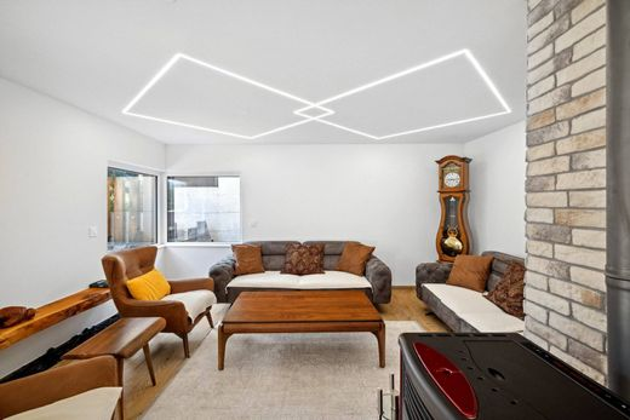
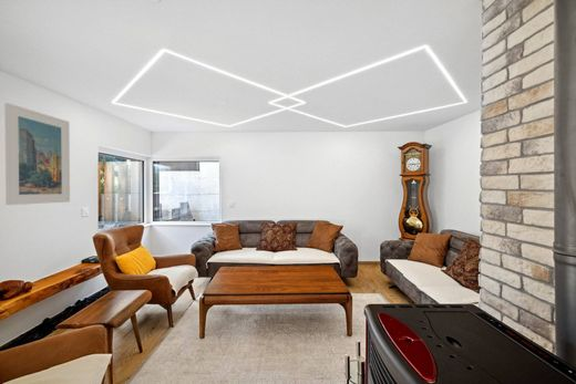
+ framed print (41, 158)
